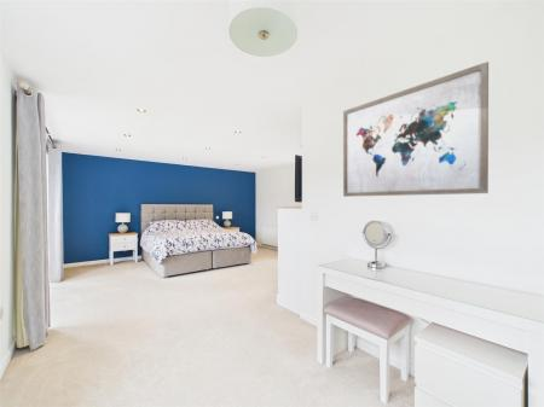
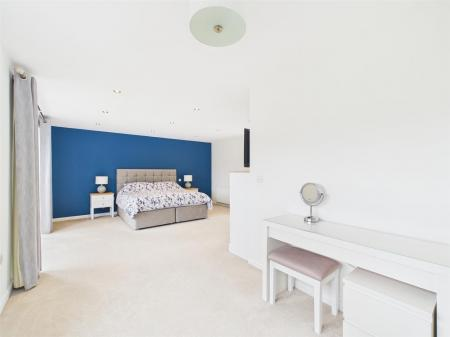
- wall art (400, 143)
